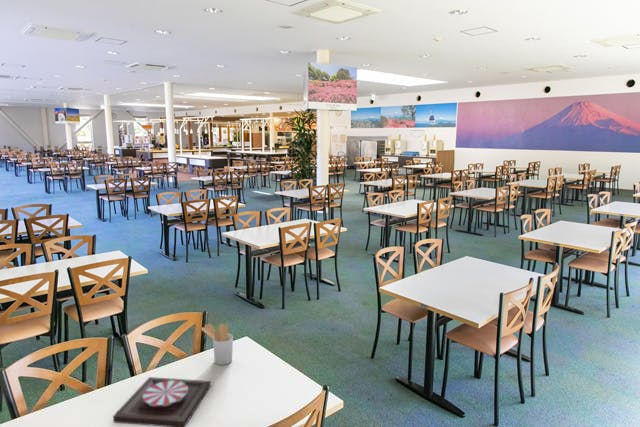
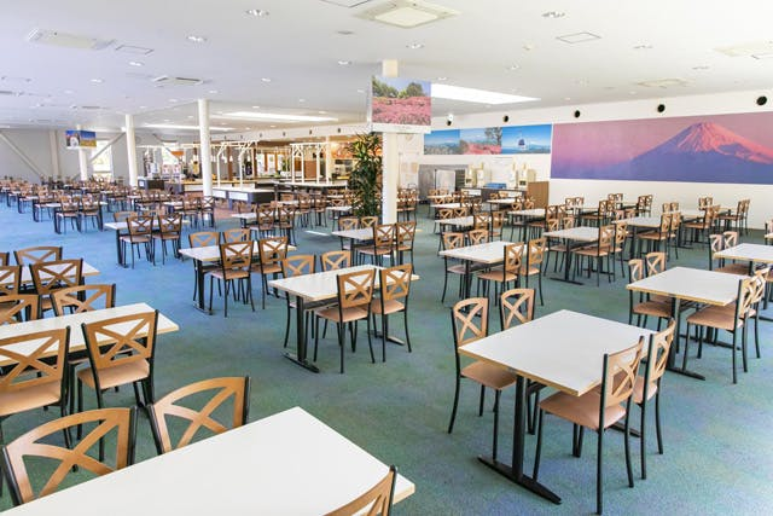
- plate (165, 398)
- utensil holder (217, 342)
